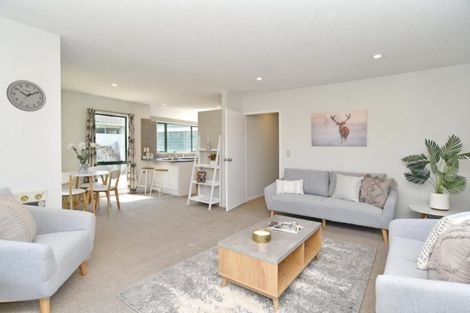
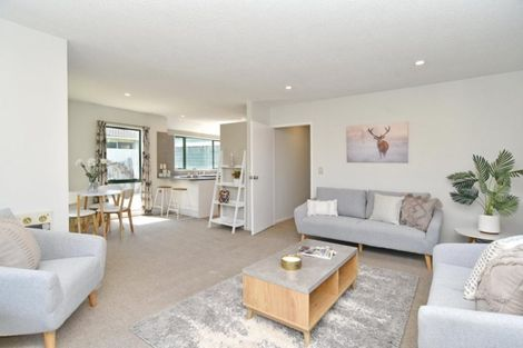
- wall clock (27, 95)
